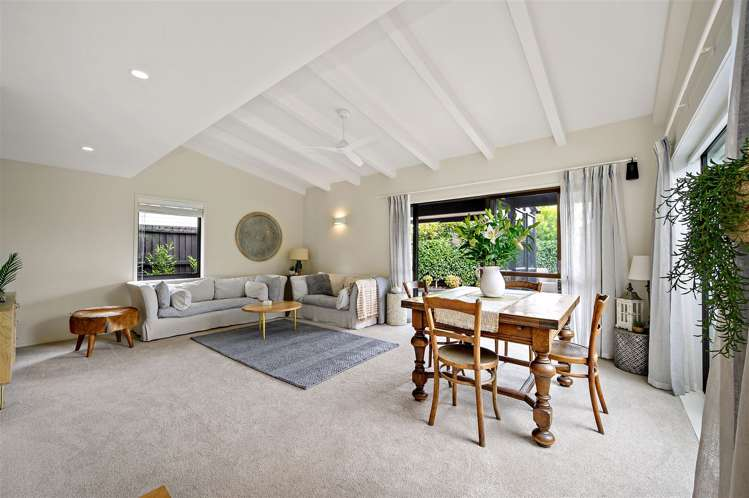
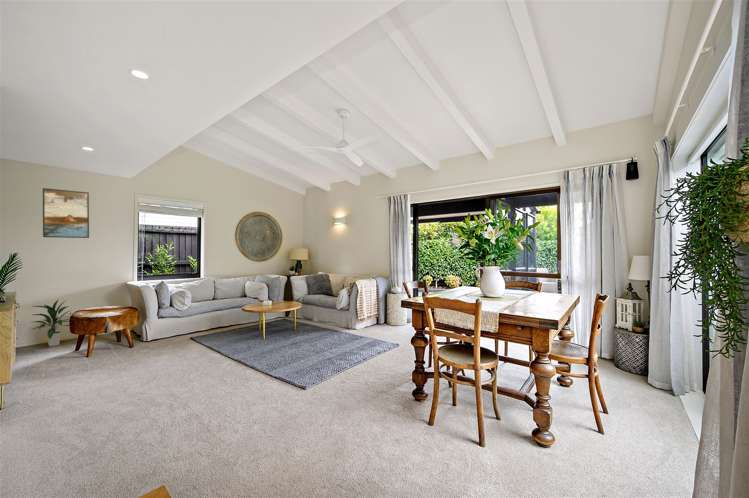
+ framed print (66, 214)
+ indoor plant (52, 322)
